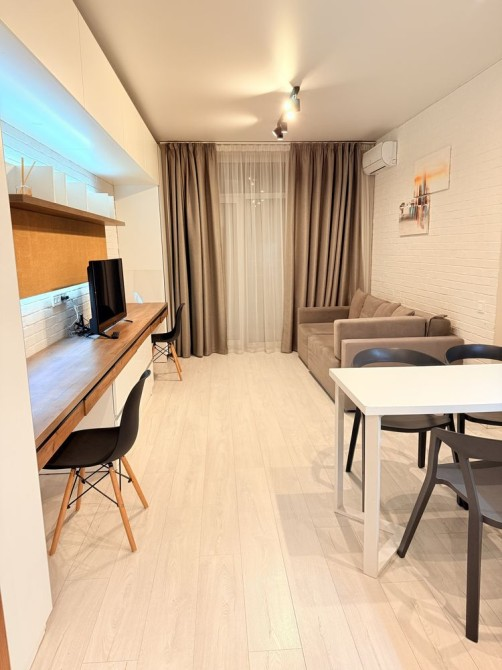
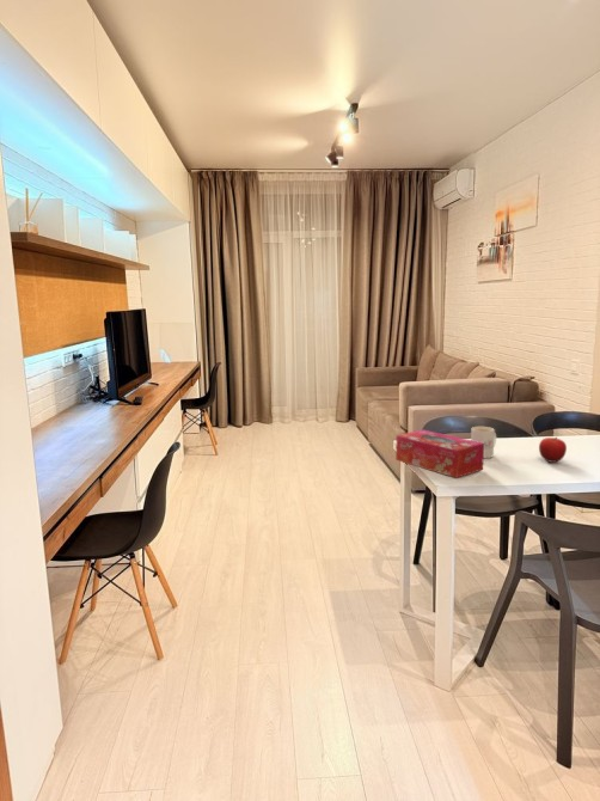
+ fruit (552, 448)
+ tissue box (437, 452)
+ mug (484, 441)
